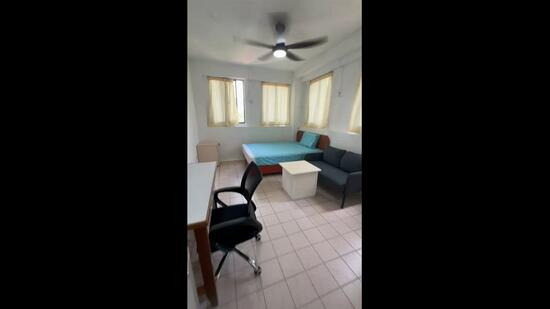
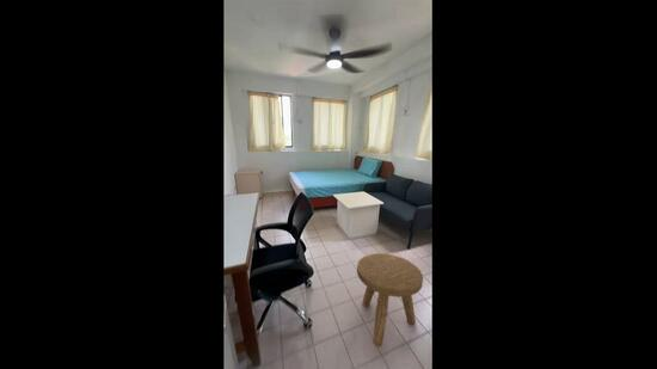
+ stool (386, 295)
